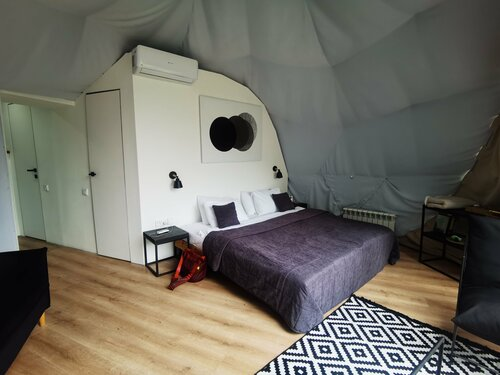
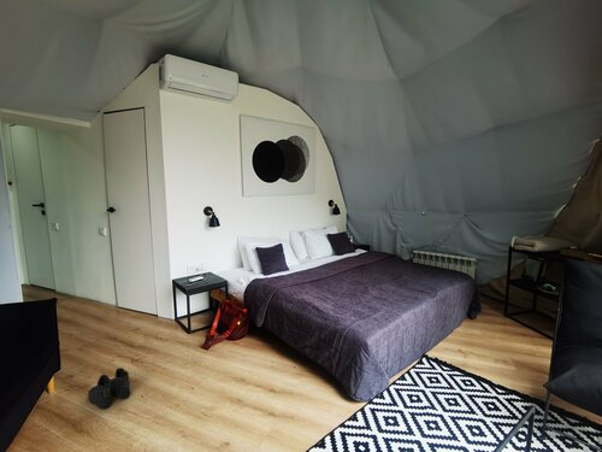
+ boots (108, 383)
